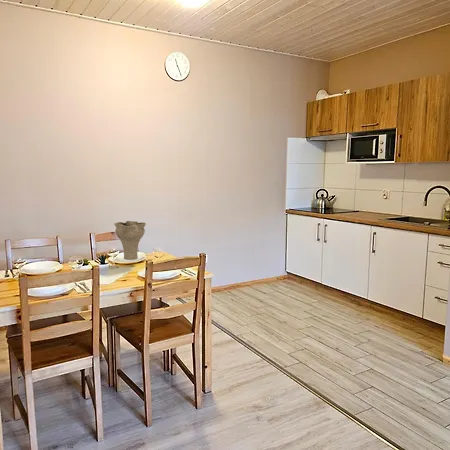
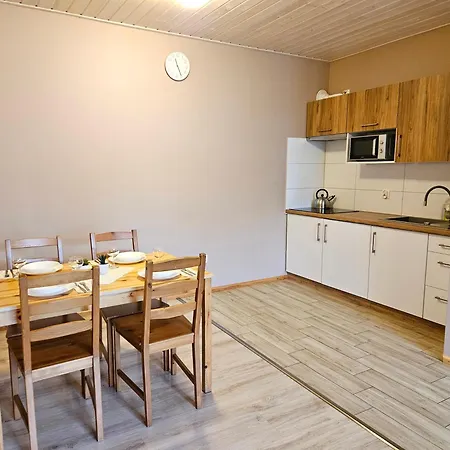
- vase (130, 243)
